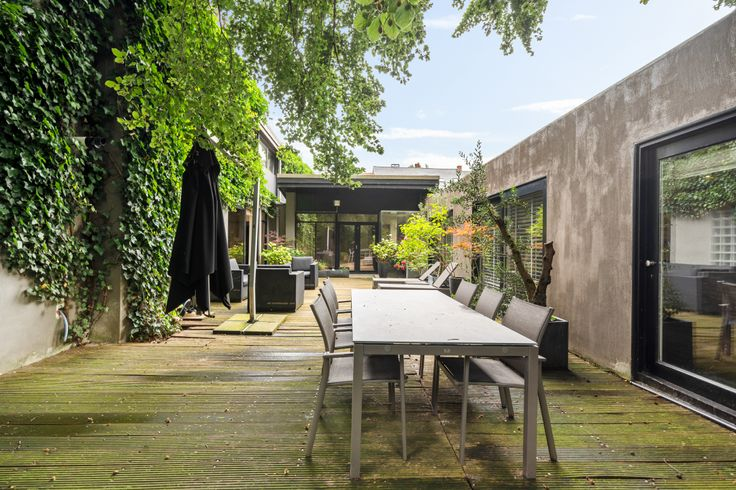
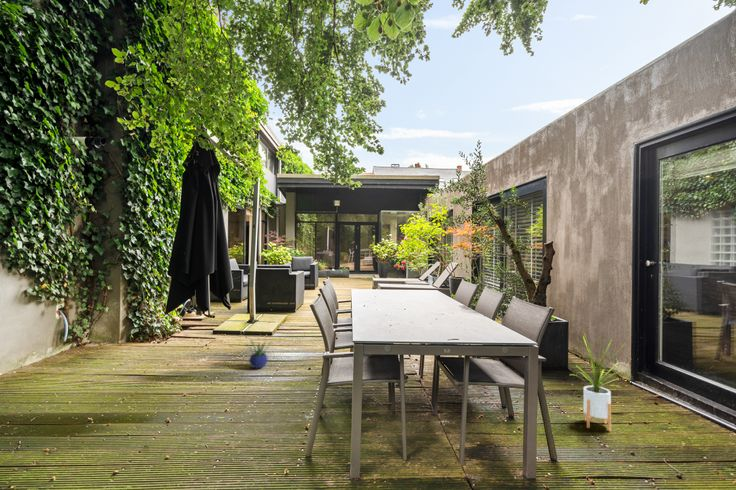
+ house plant (597, 379)
+ potted plant (259, 353)
